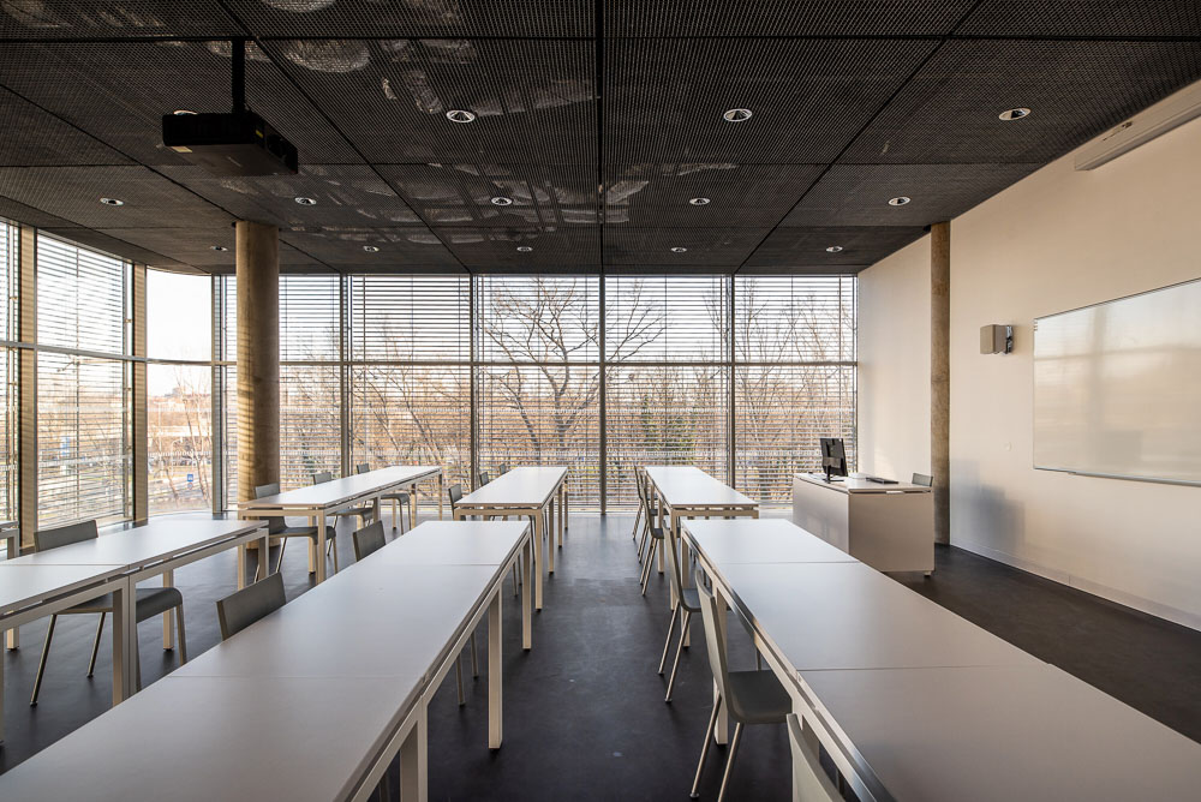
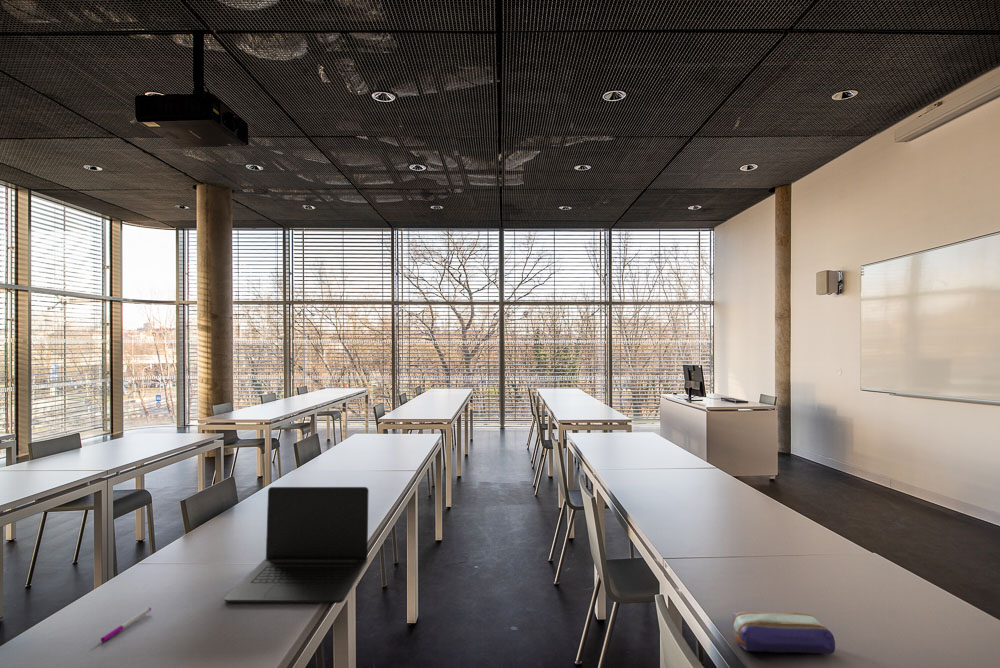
+ laptop (302, 540)
+ pen (127, 623)
+ pencil case (782, 633)
